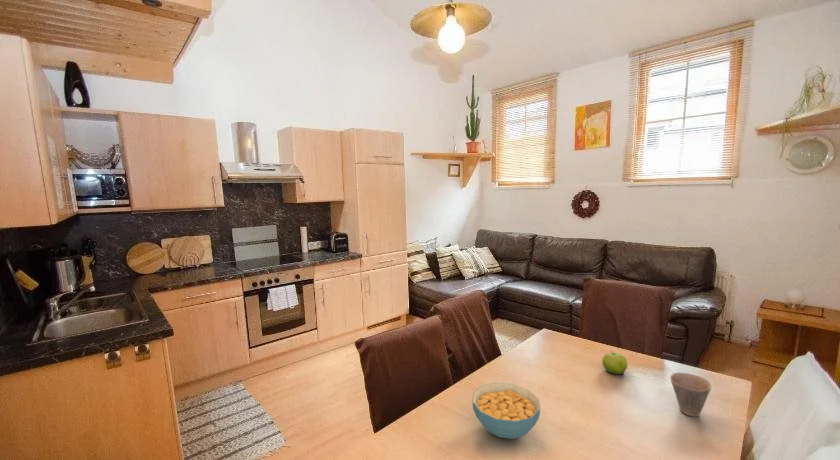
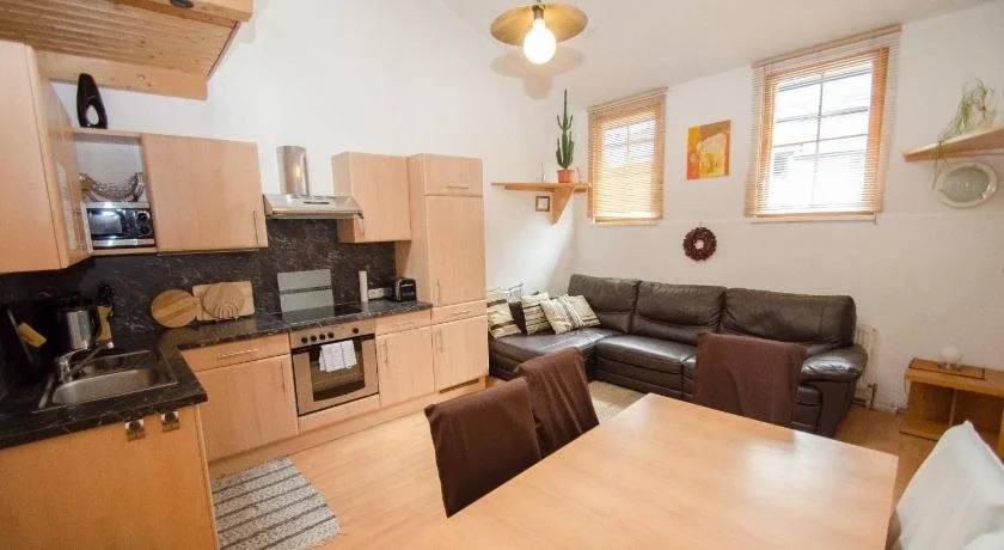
- cup (689, 396)
- fruit (614, 362)
- cereal bowl (505, 415)
